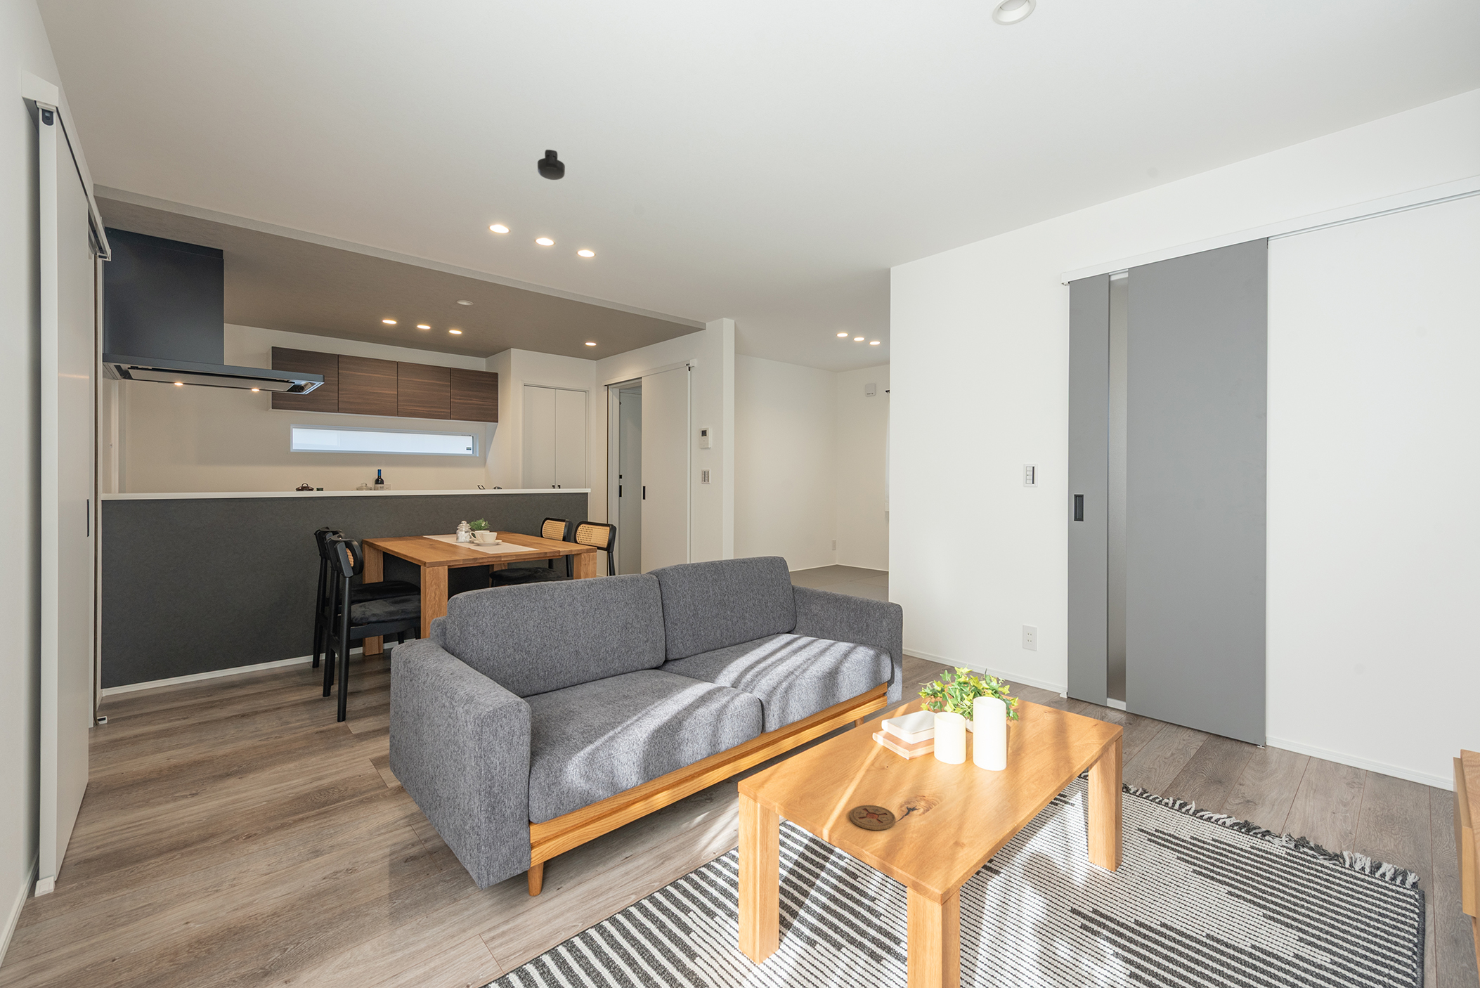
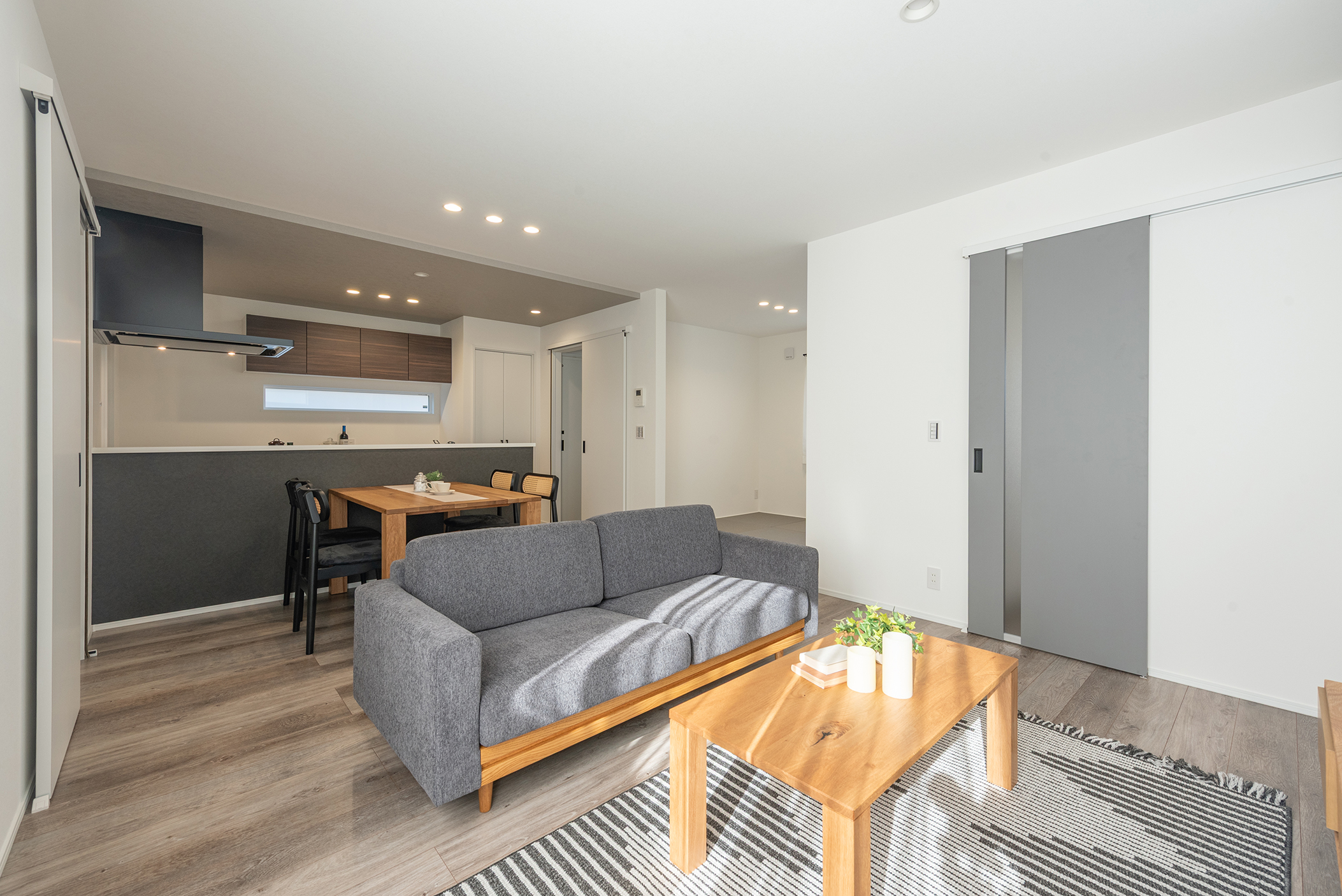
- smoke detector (551, 163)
- coaster (872, 817)
